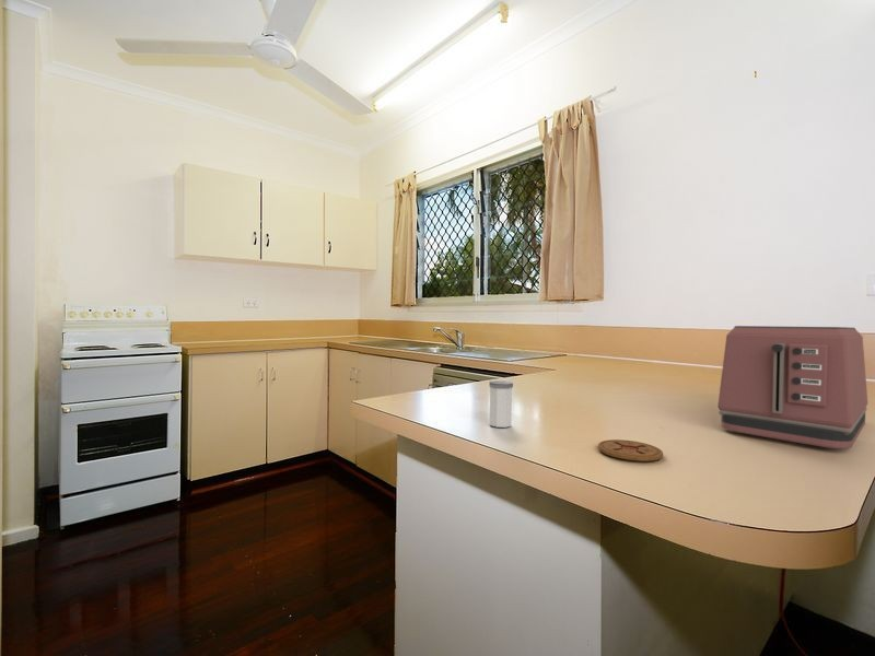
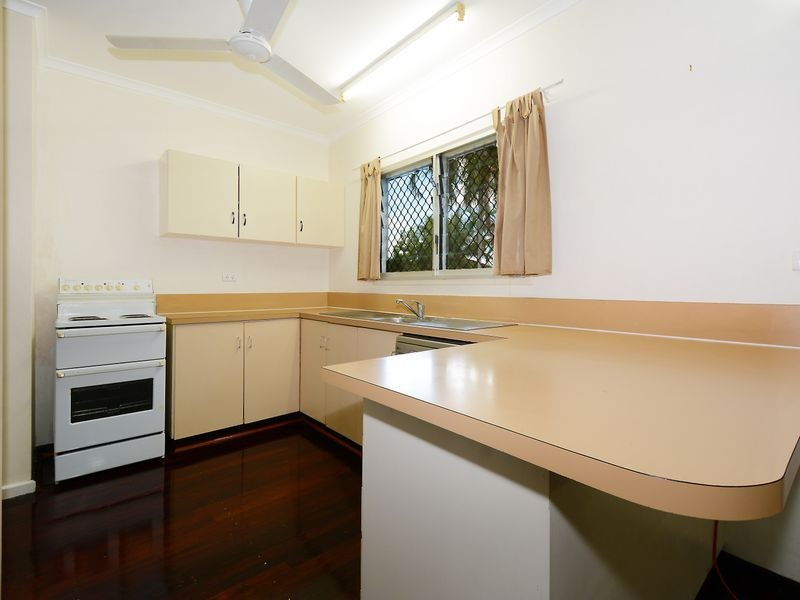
- salt shaker (500, 403)
- coaster (629, 449)
- toaster (794, 376)
